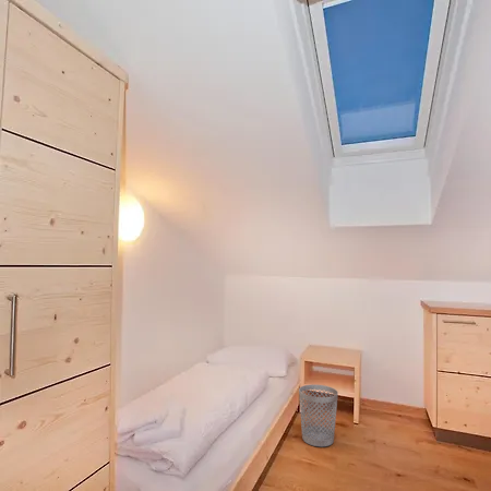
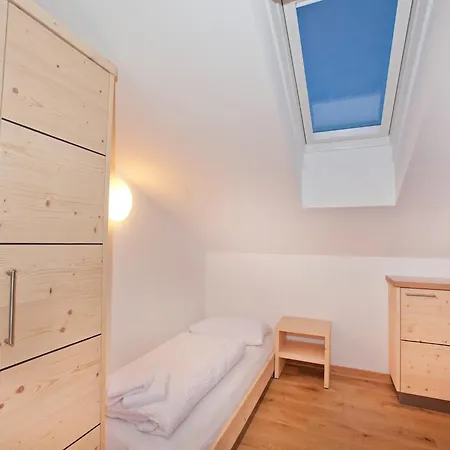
- wastebasket (318, 415)
